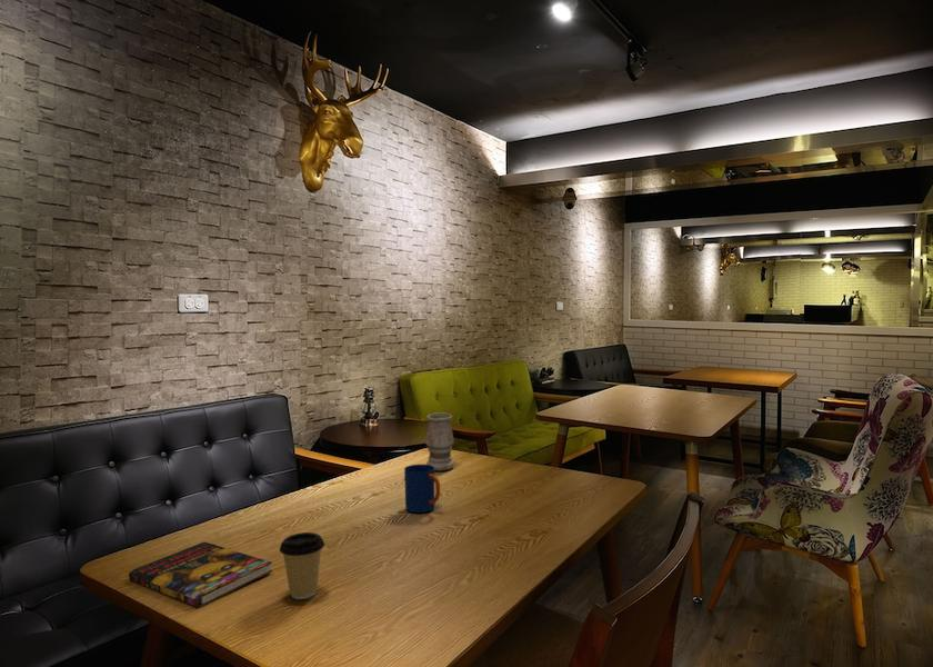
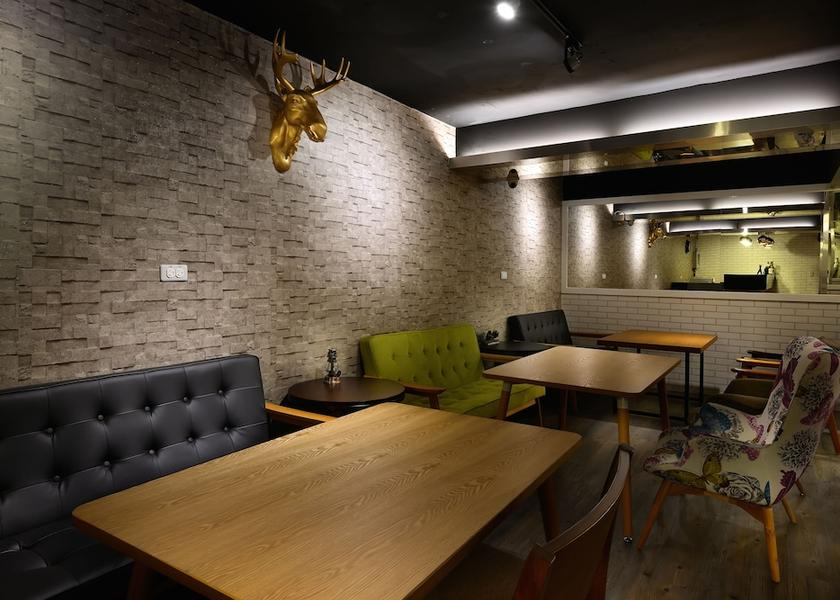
- vase (440, 440)
- mug (424, 489)
- coffee cup (302, 565)
- book (201, 570)
